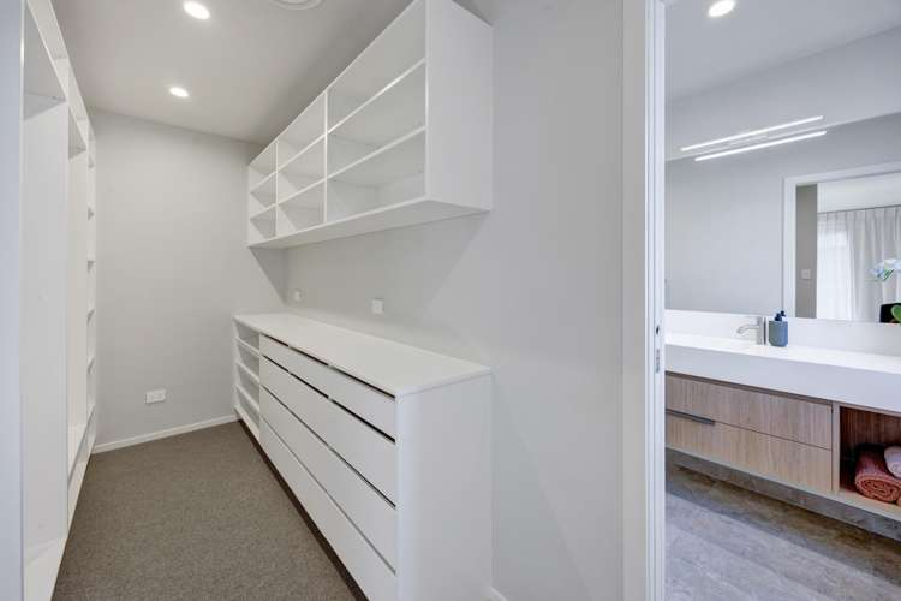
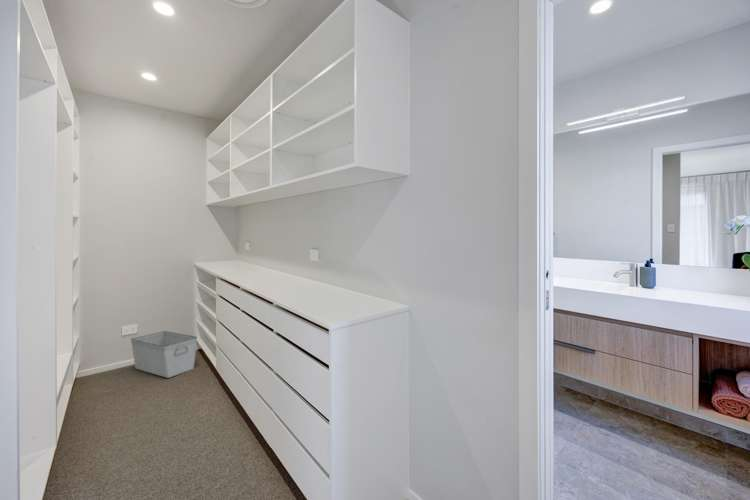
+ storage bin (164, 353)
